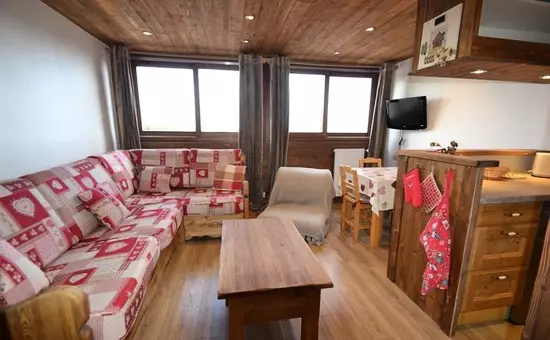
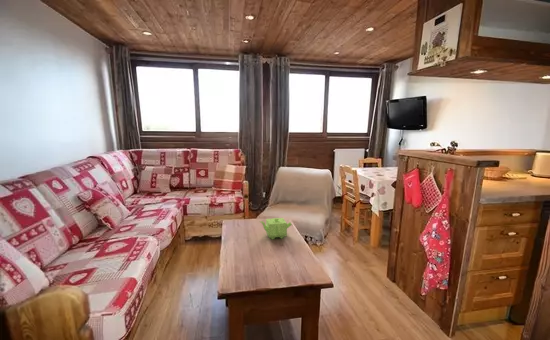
+ teapot (275, 227)
